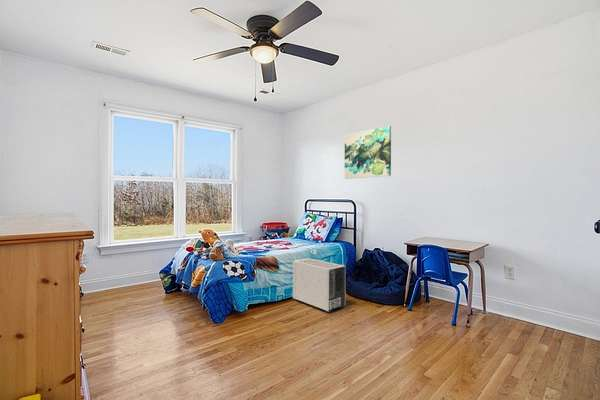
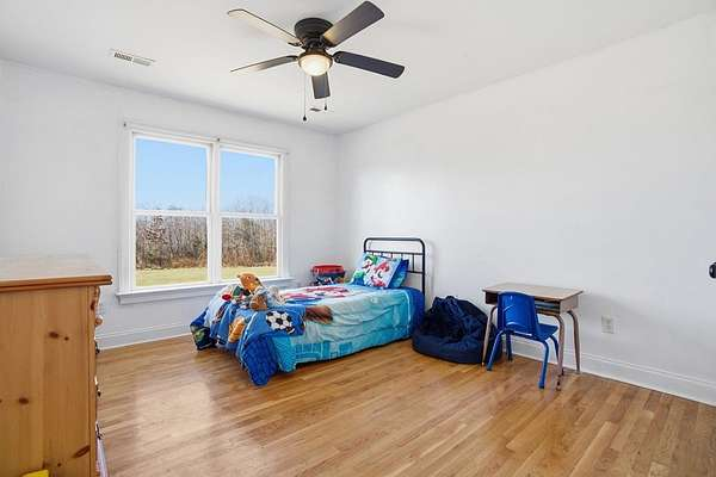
- air purifier (317, 283)
- wall art (366, 154)
